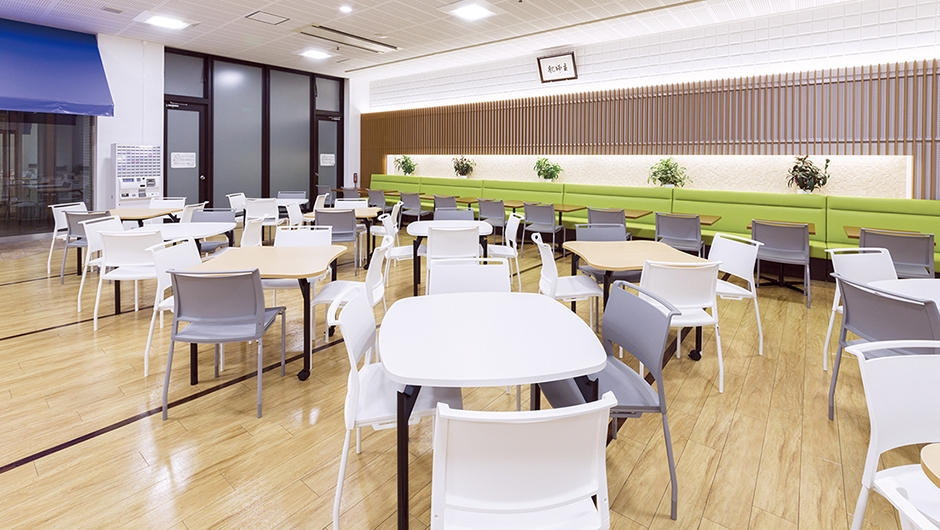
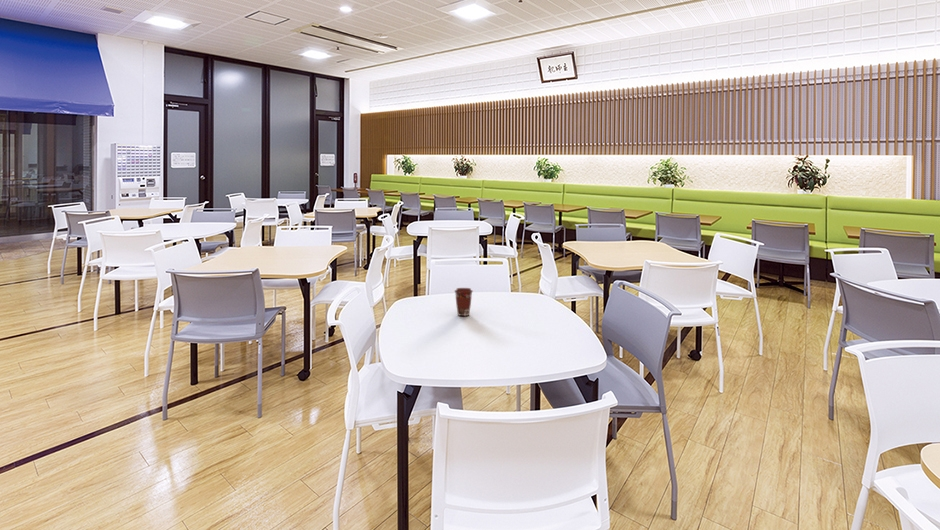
+ coffee cup (463, 301)
